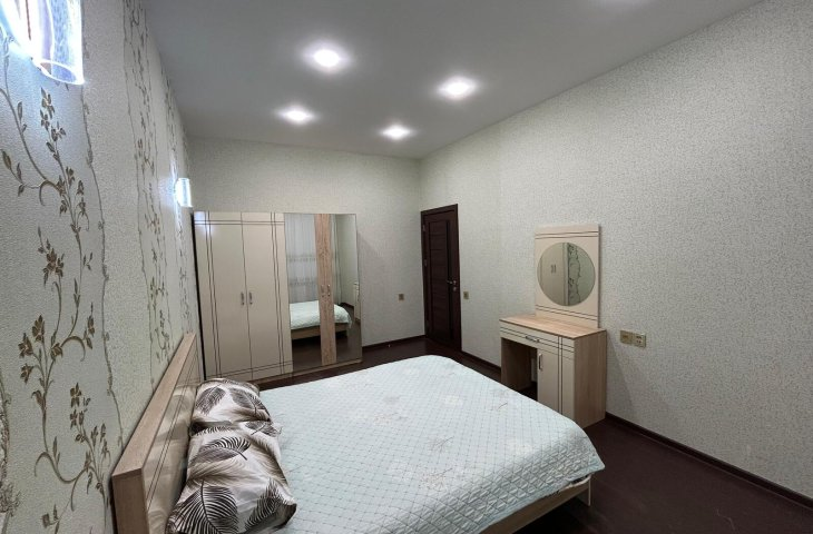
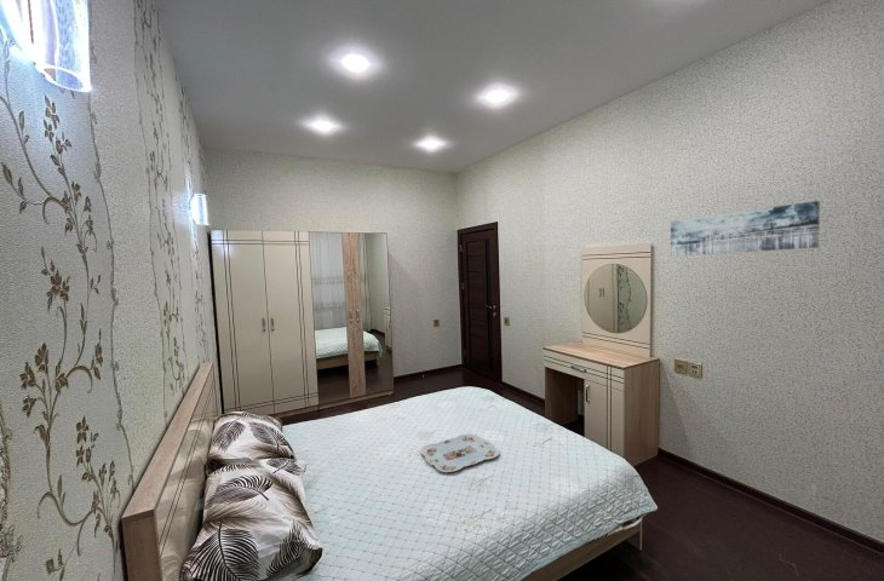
+ serving tray (459, 451)
+ wall art (734, 232)
